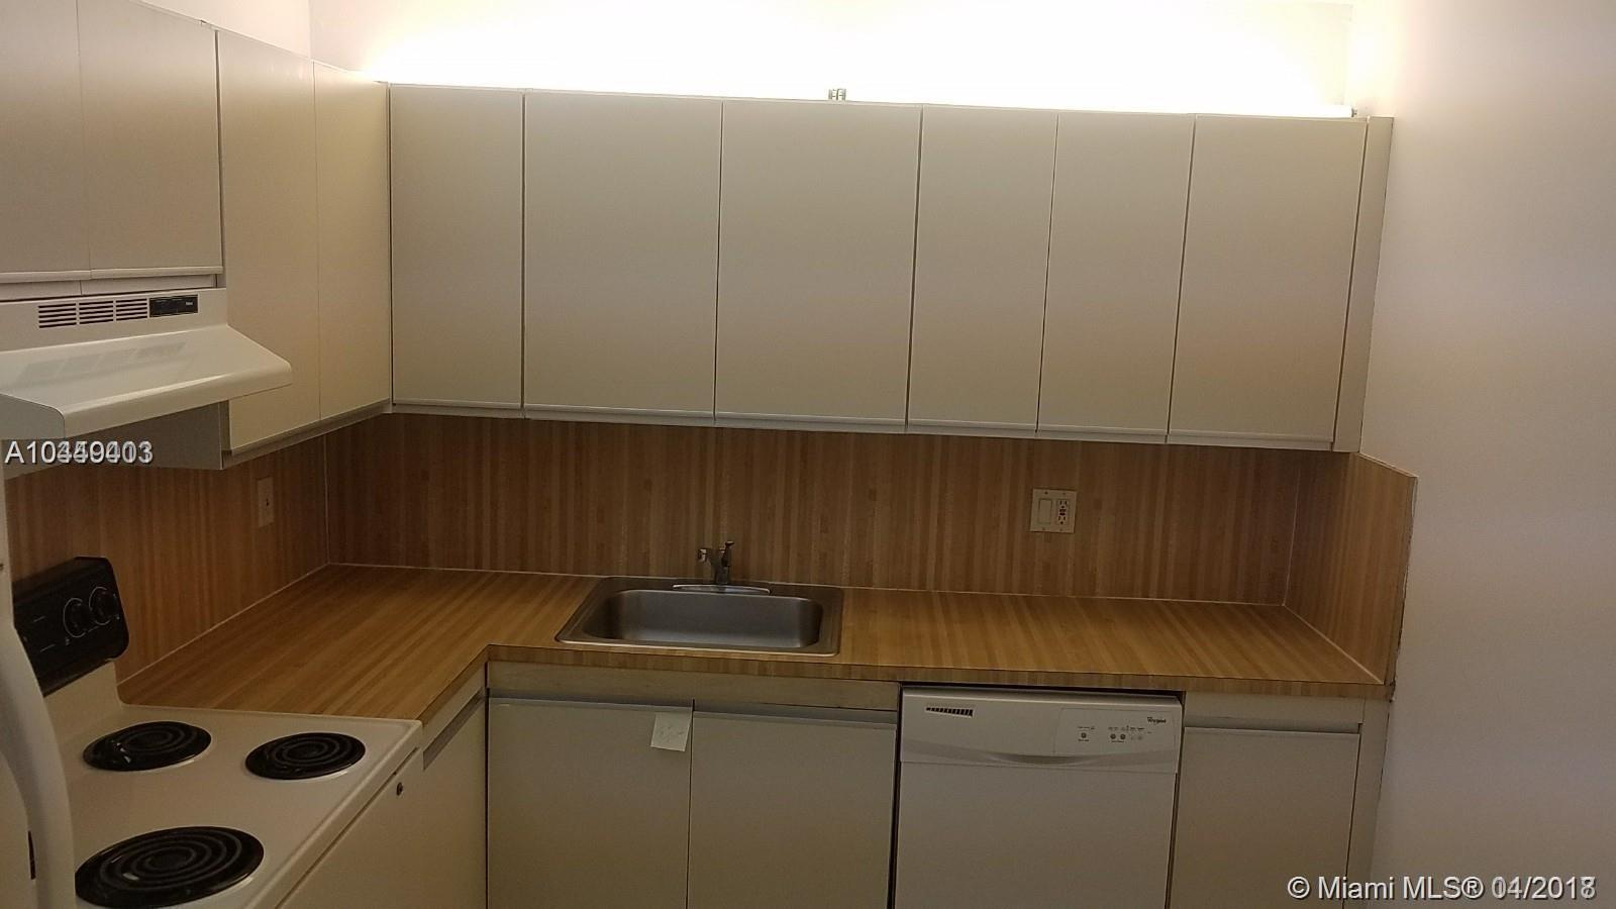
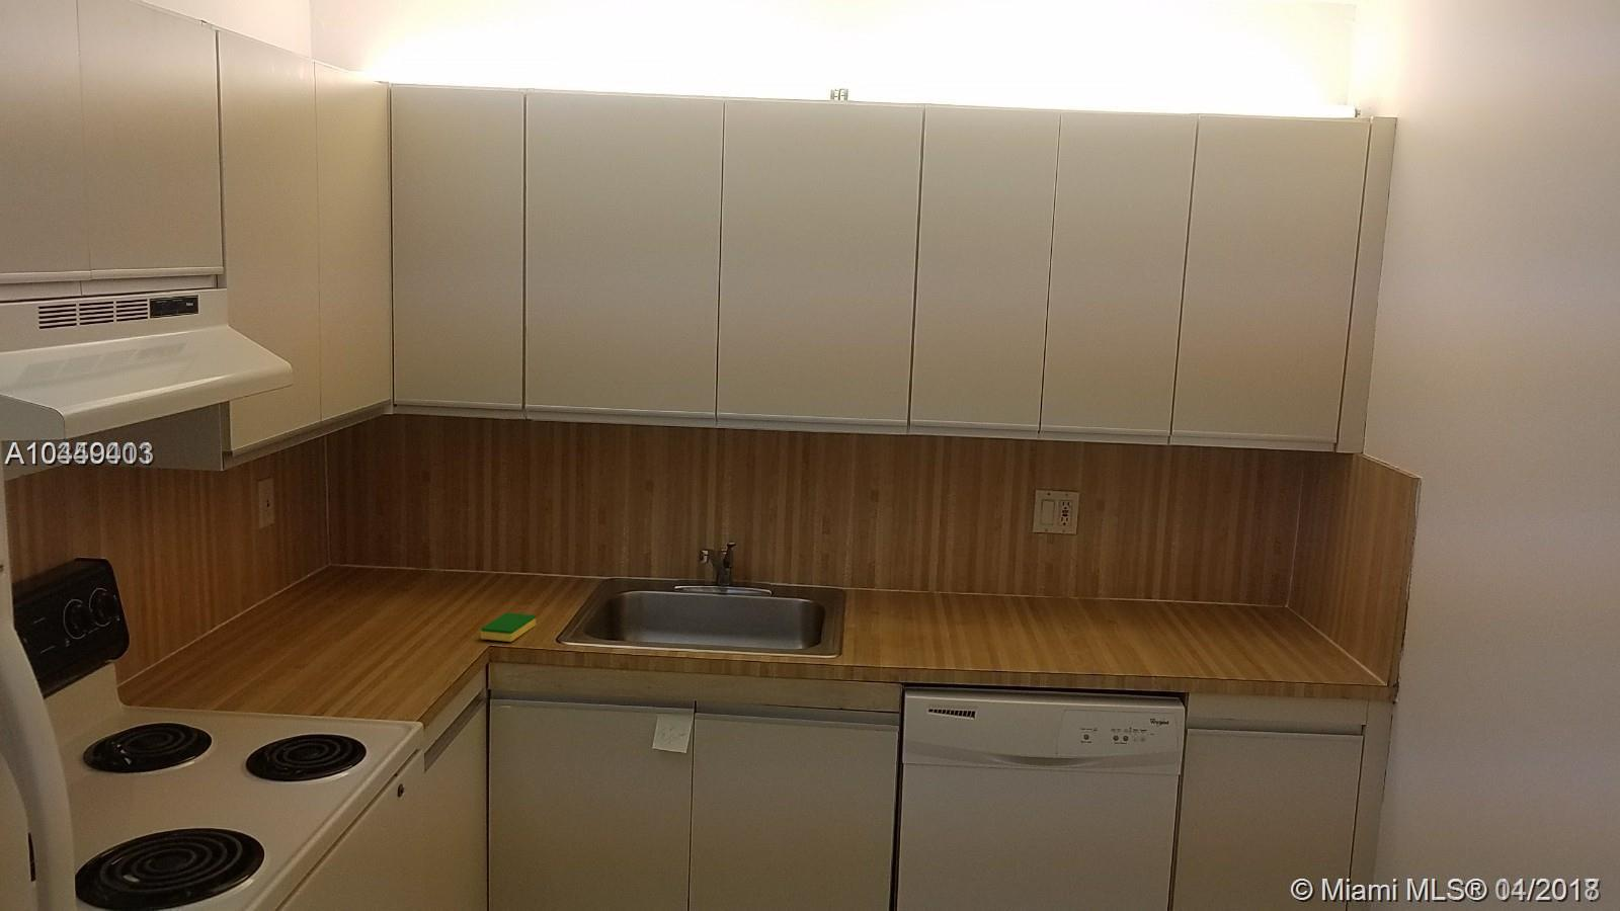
+ dish sponge (508, 626)
